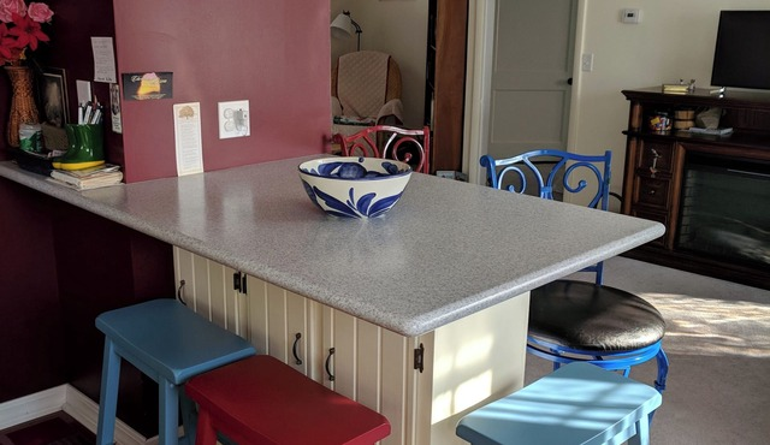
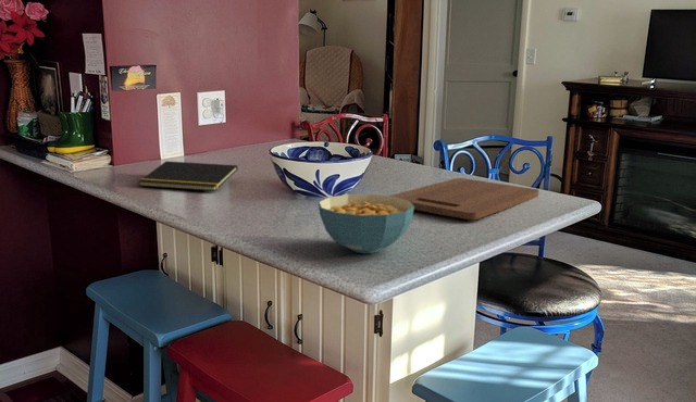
+ cutting board (464, 196)
+ cereal bowl (364, 226)
+ notepad (189, 175)
